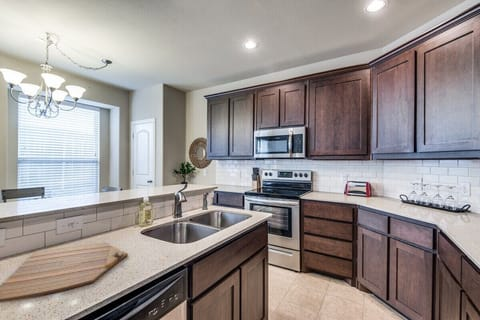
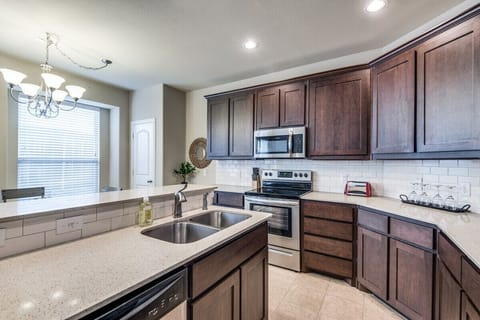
- cutting board (76, 260)
